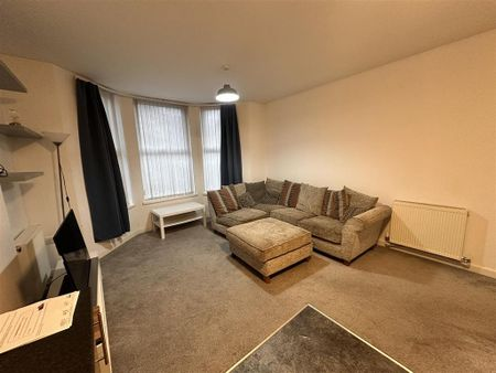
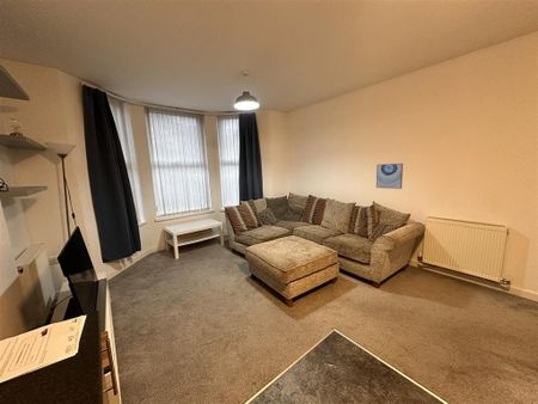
+ wall art (389, 176)
